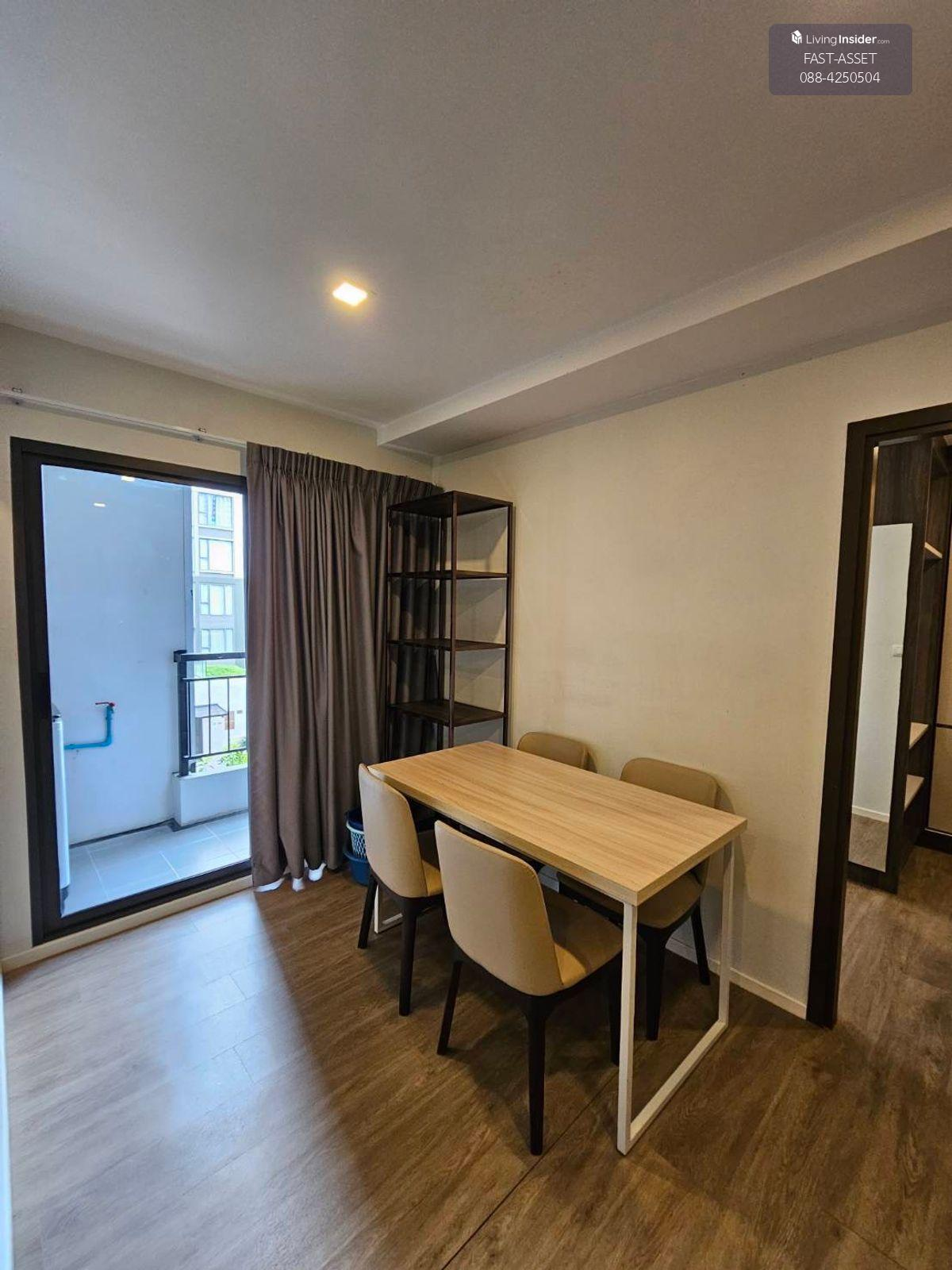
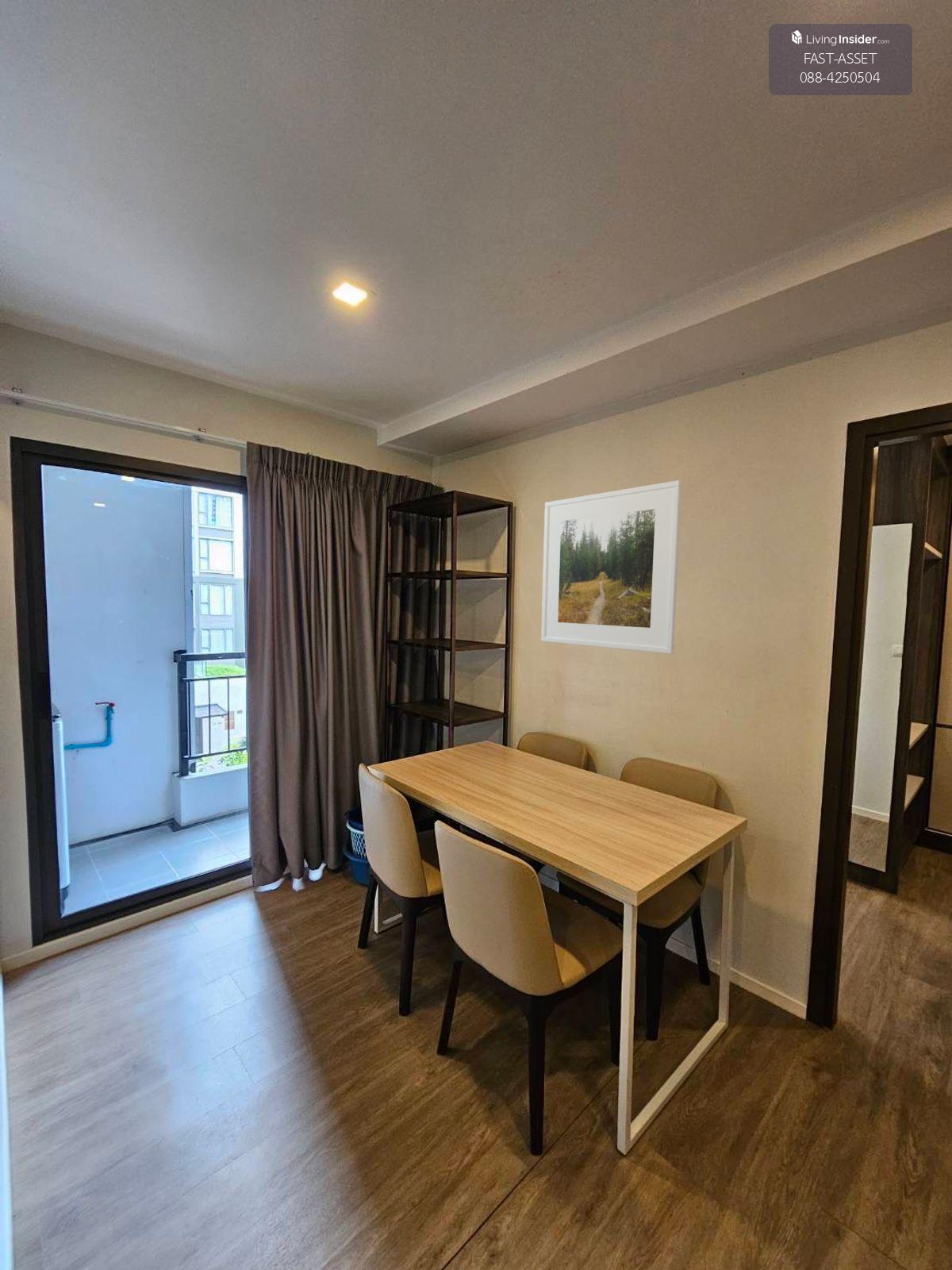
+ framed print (603, 570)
